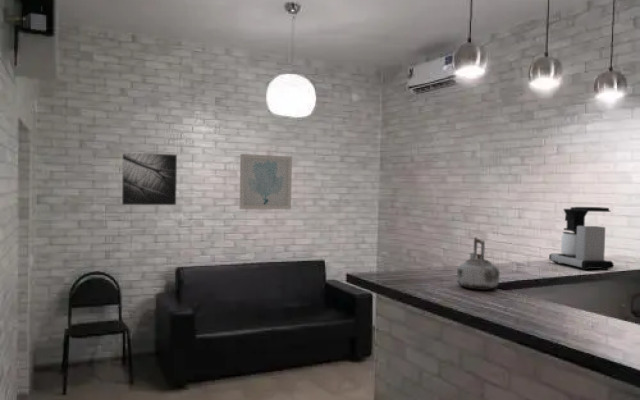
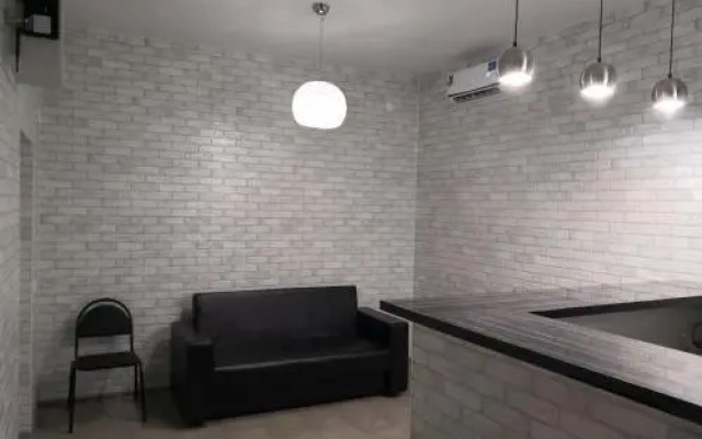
- coffee maker (580, 236)
- wall art (266, 182)
- kettle (477, 262)
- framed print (149, 179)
